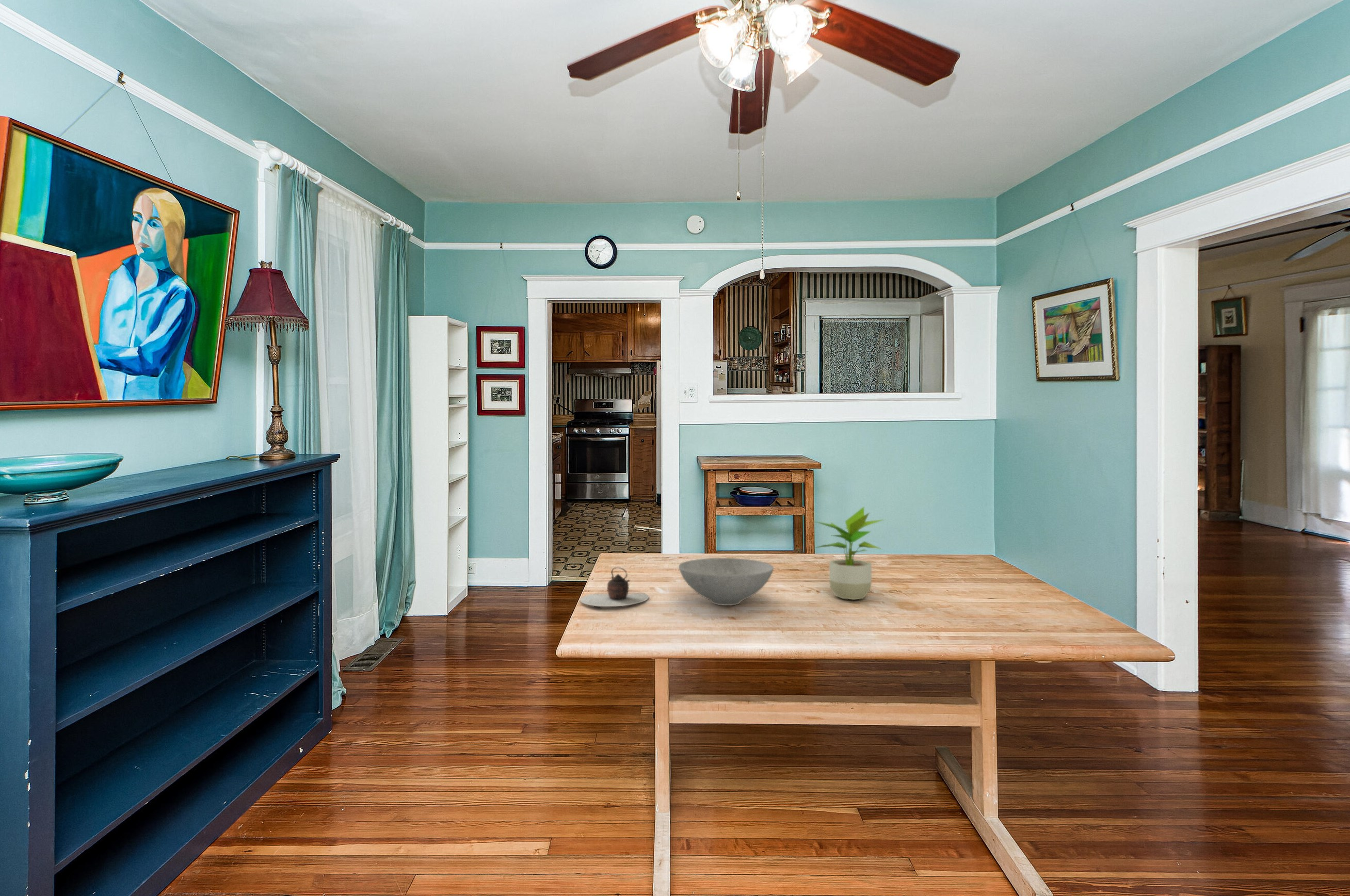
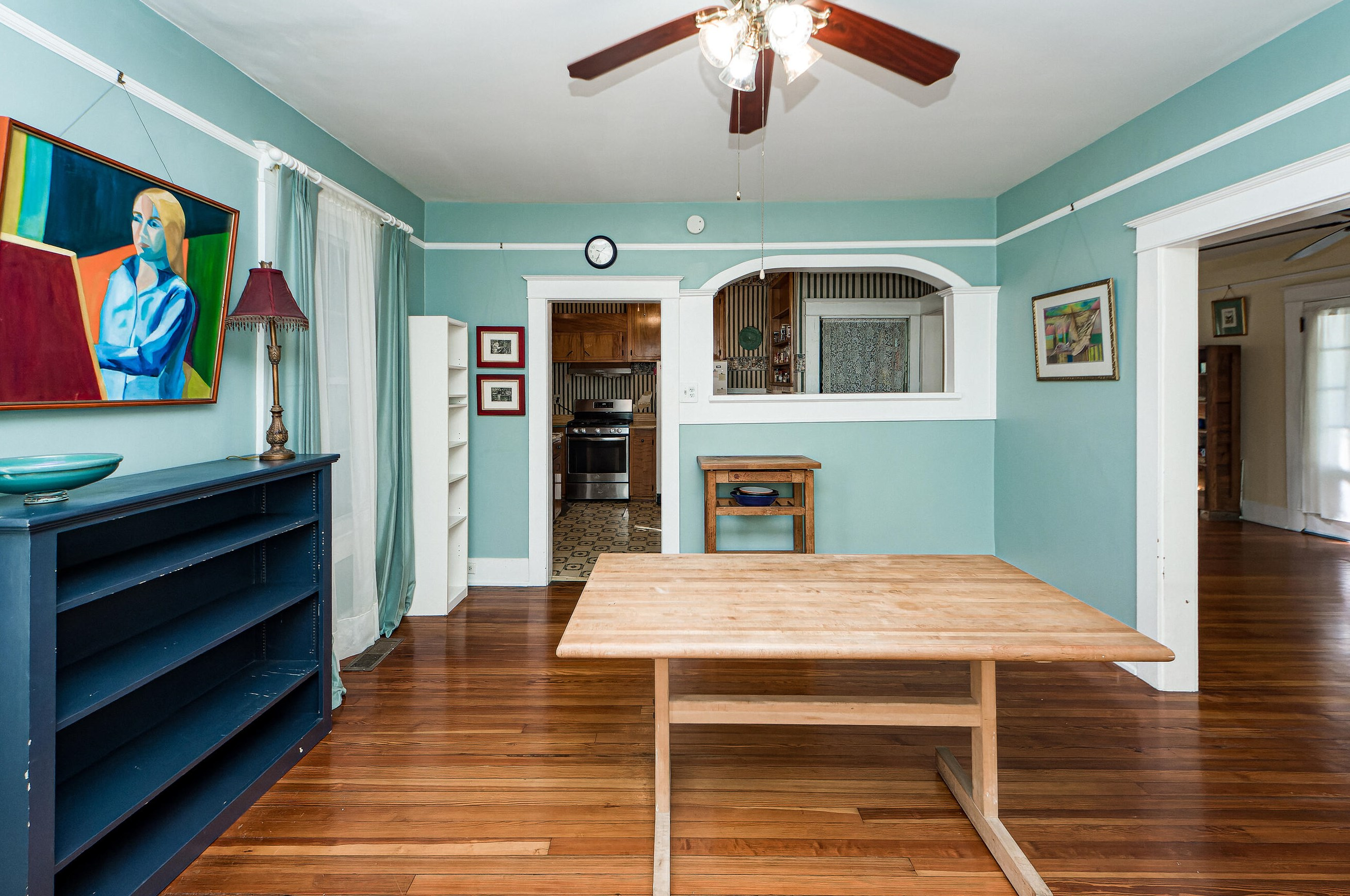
- teapot (615, 583)
- potted plant (848, 551)
- bowl (726, 584)
